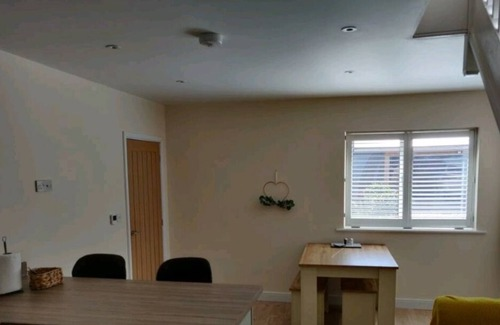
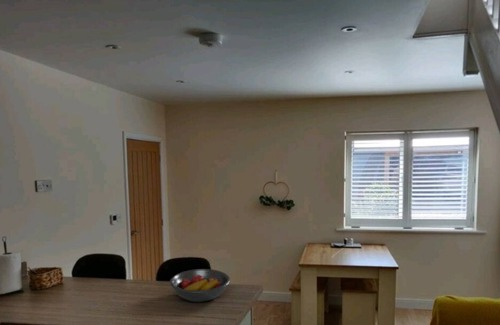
+ fruit bowl (200, 285)
